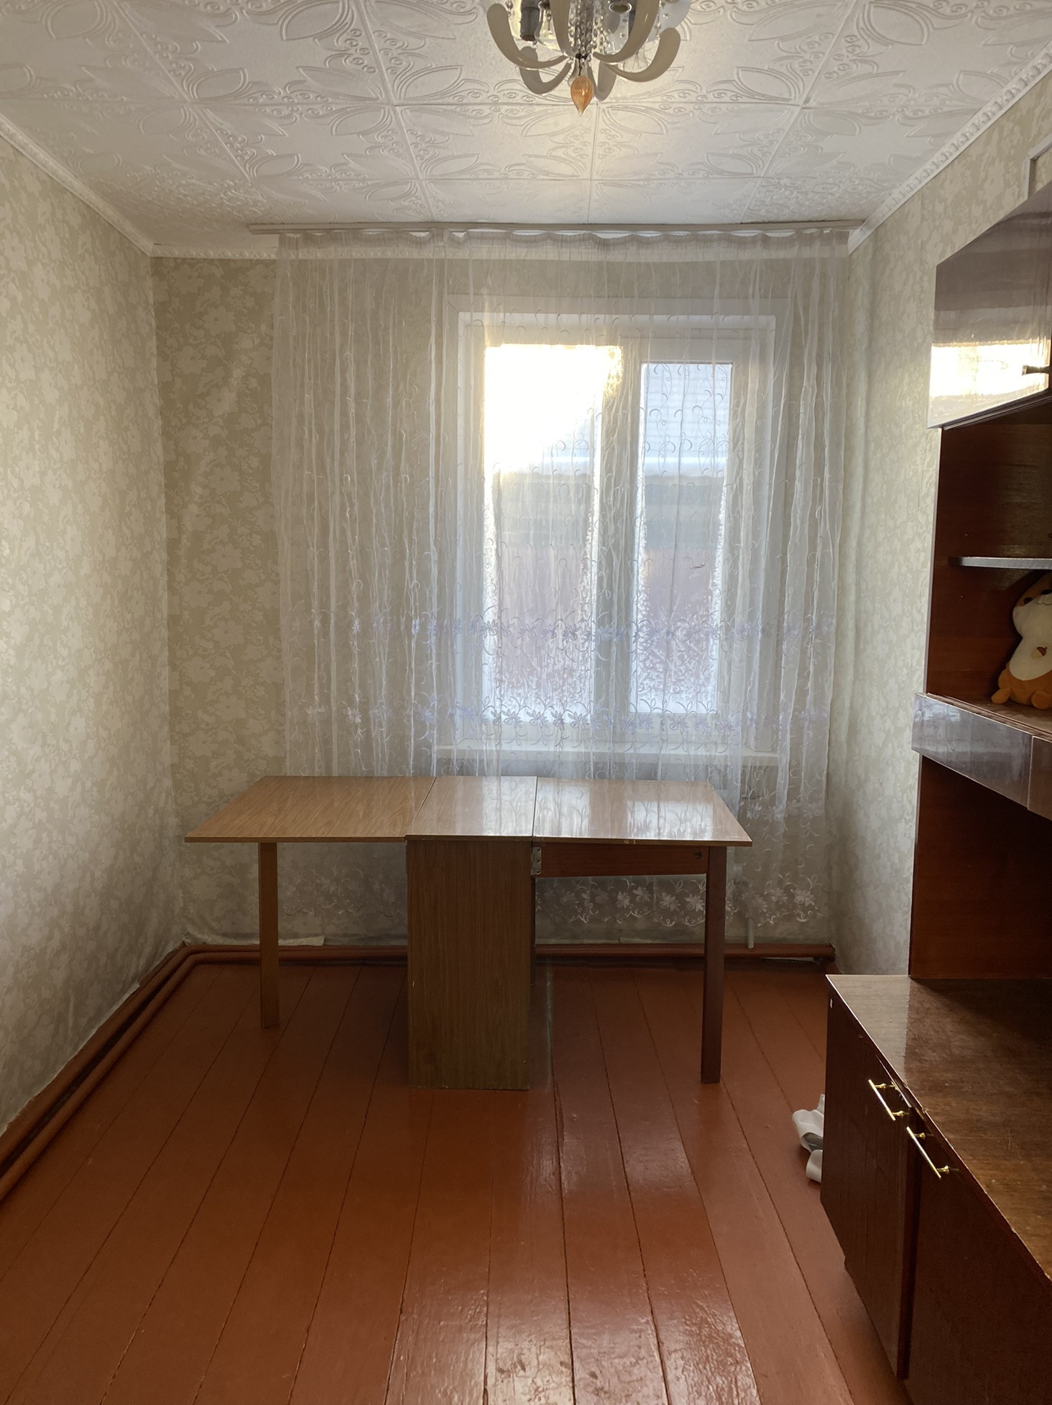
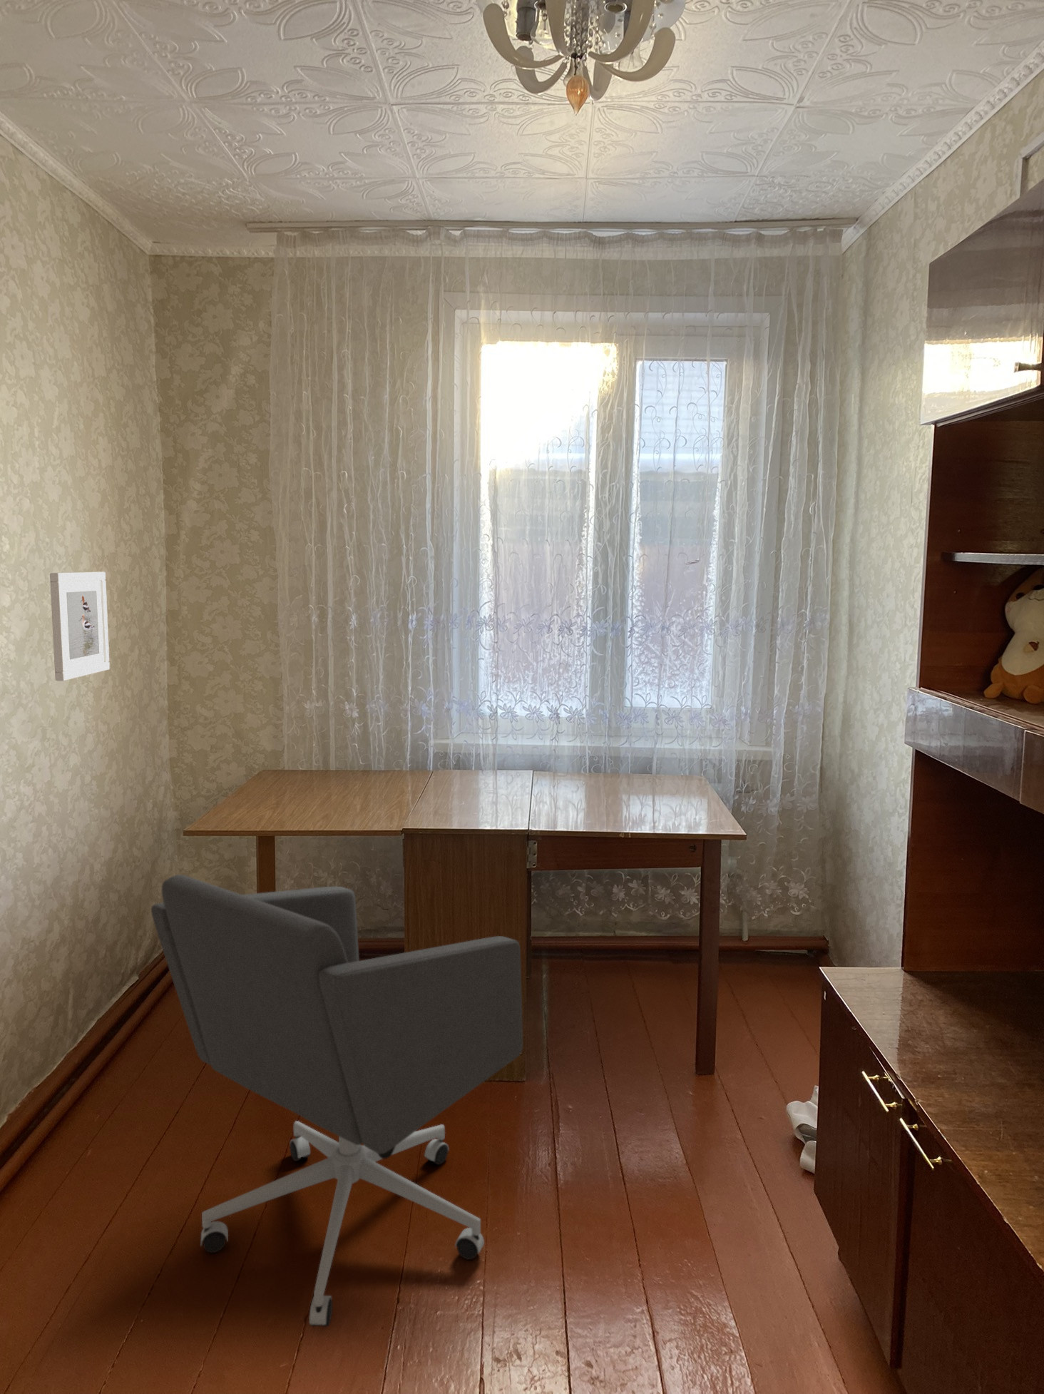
+ office chair (343, 1050)
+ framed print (81, 624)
